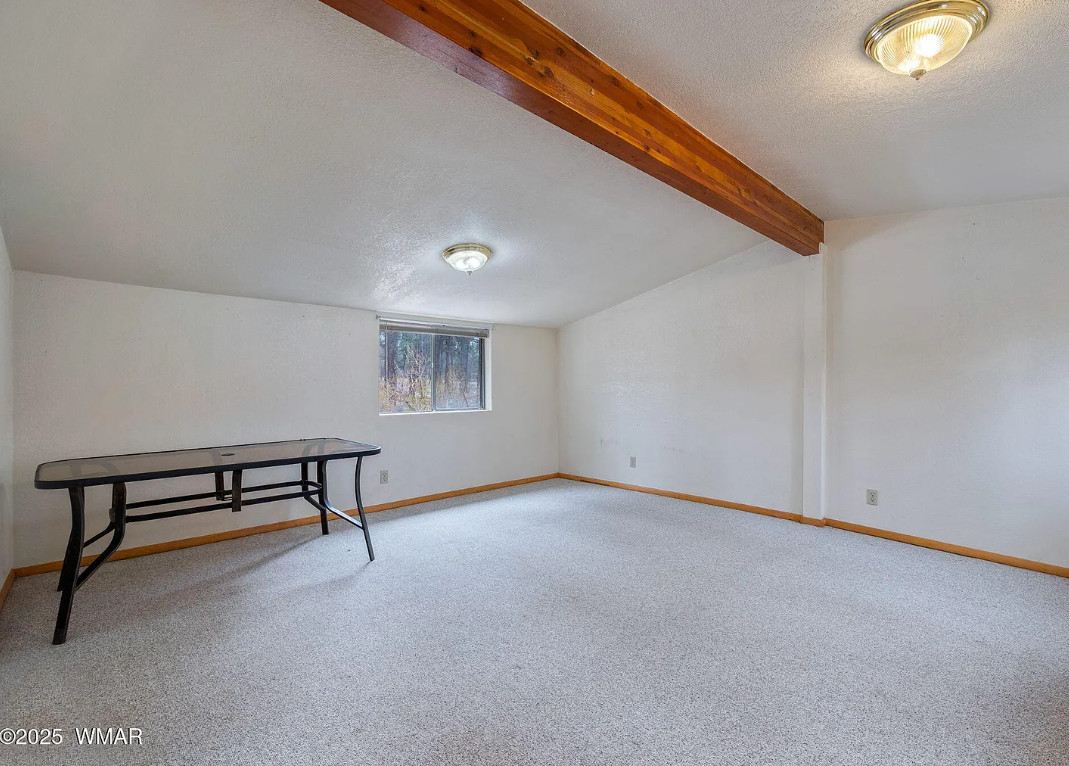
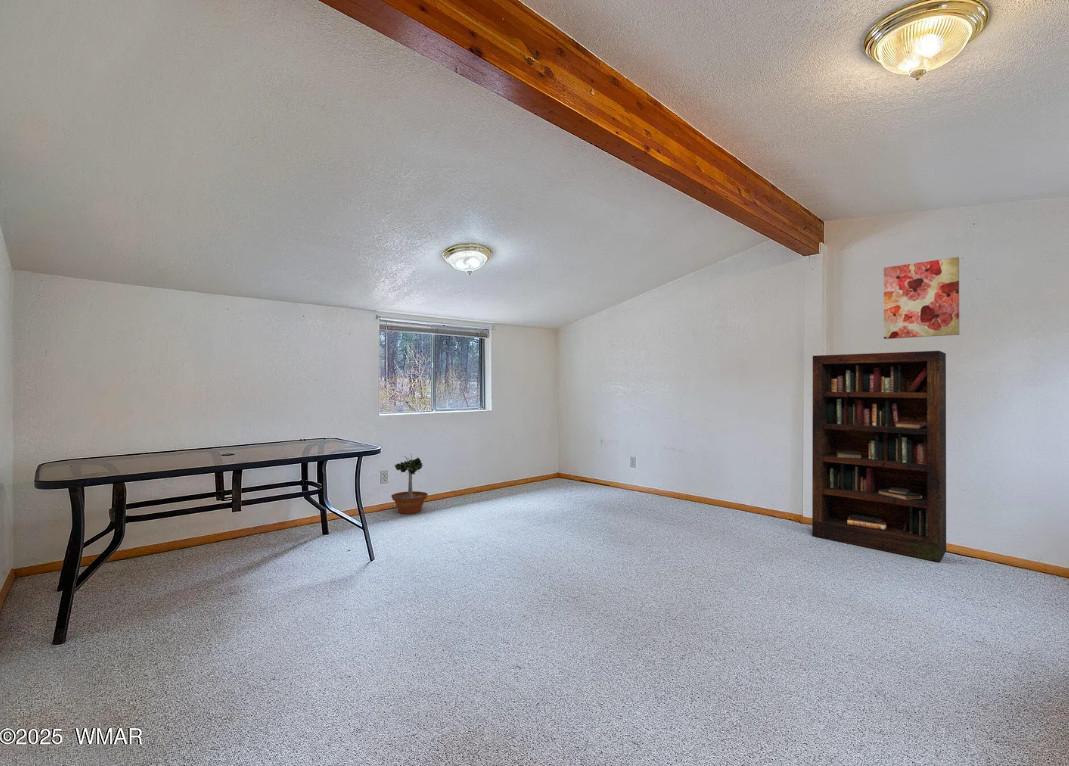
+ potted tree (409, 482)
+ bookcase (876, 448)
+ wall art (919, 299)
